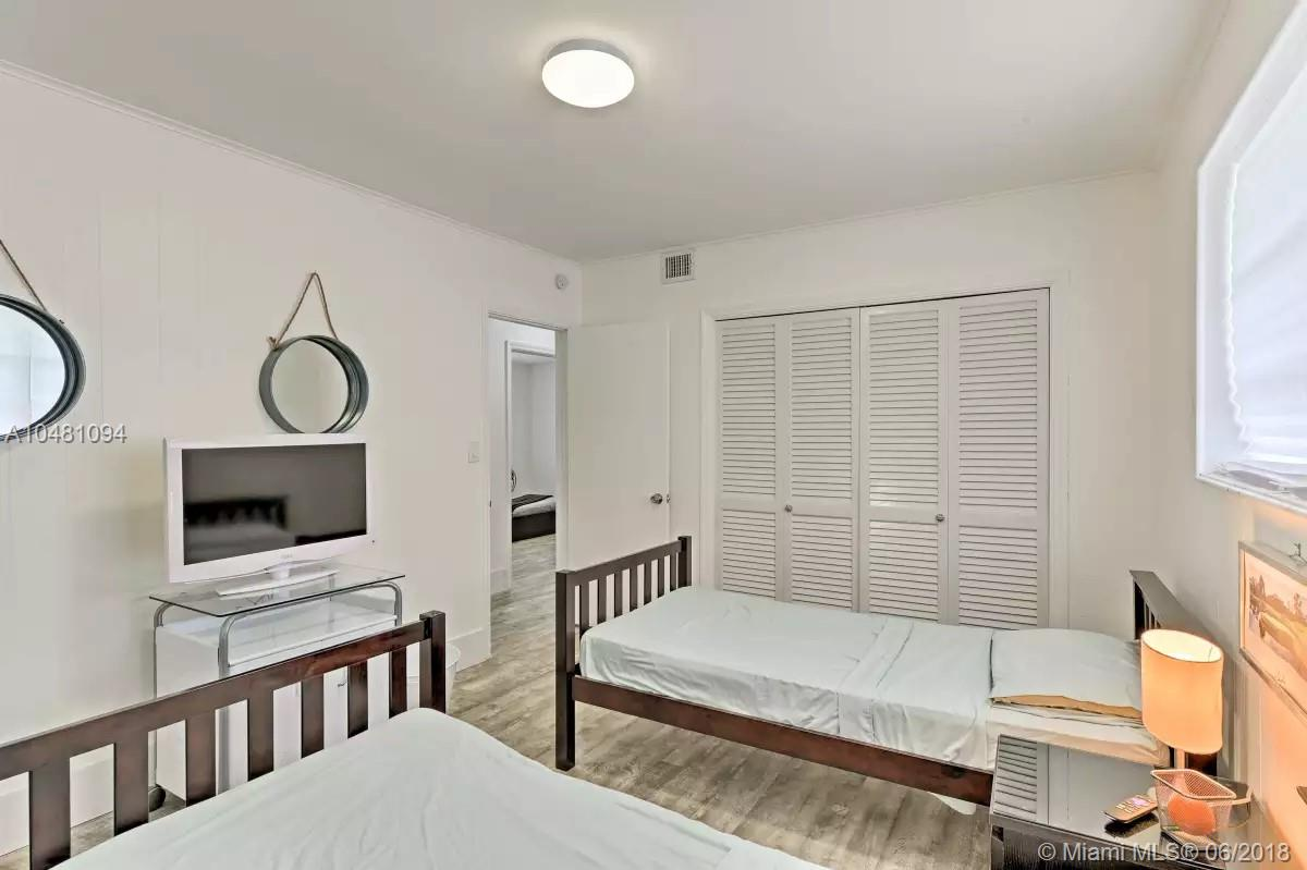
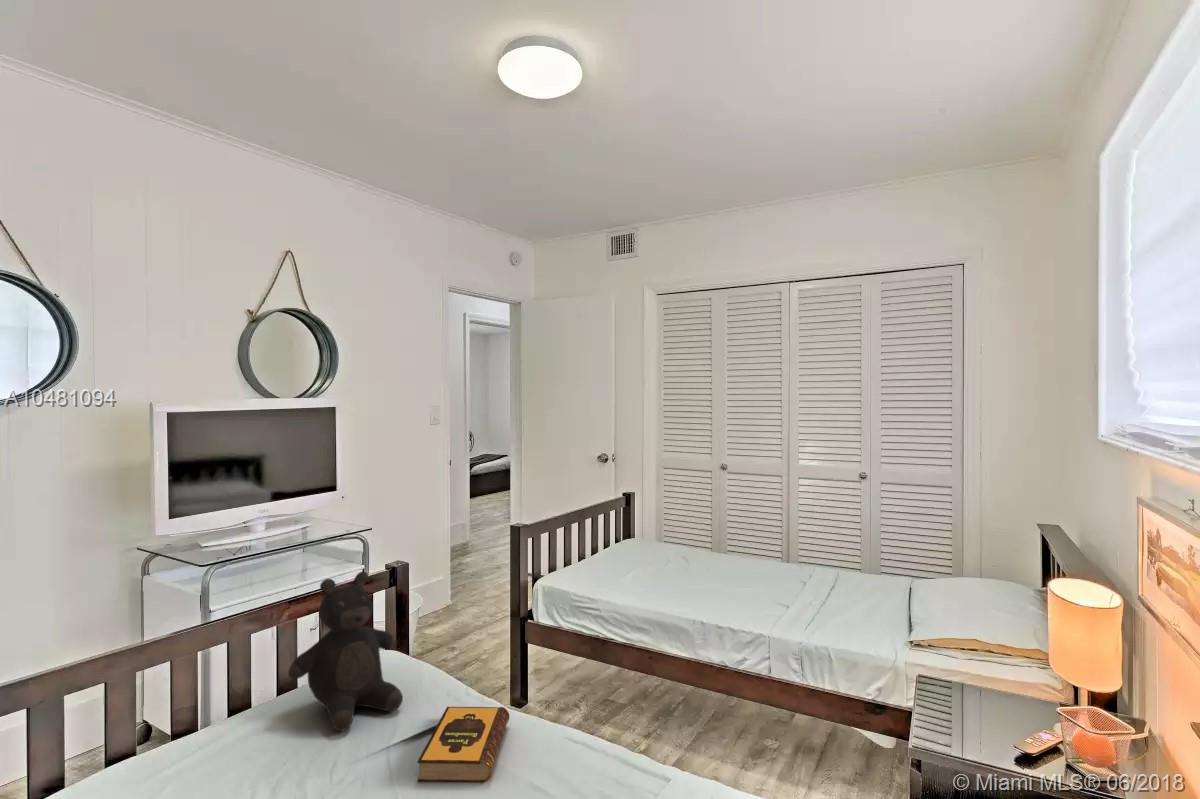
+ teddy bear (353, 643)
+ hardback book (467, 741)
